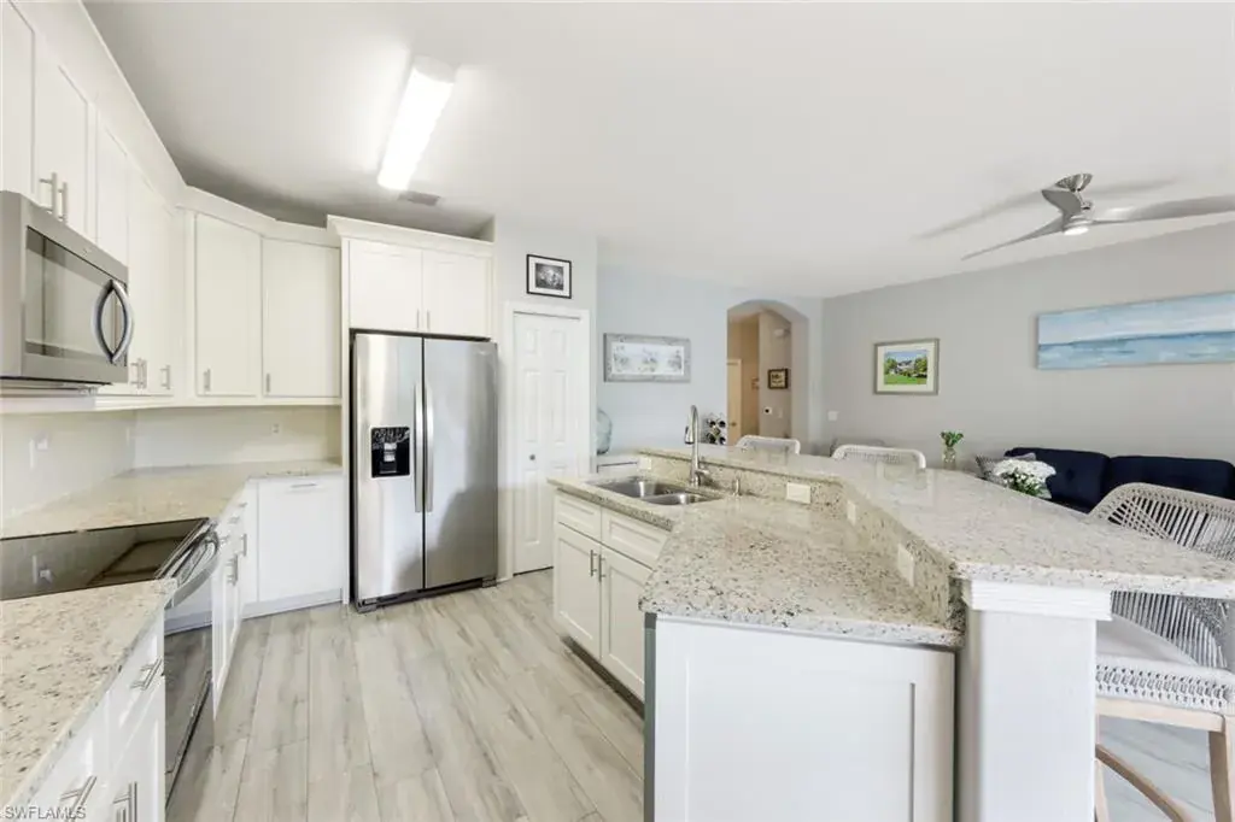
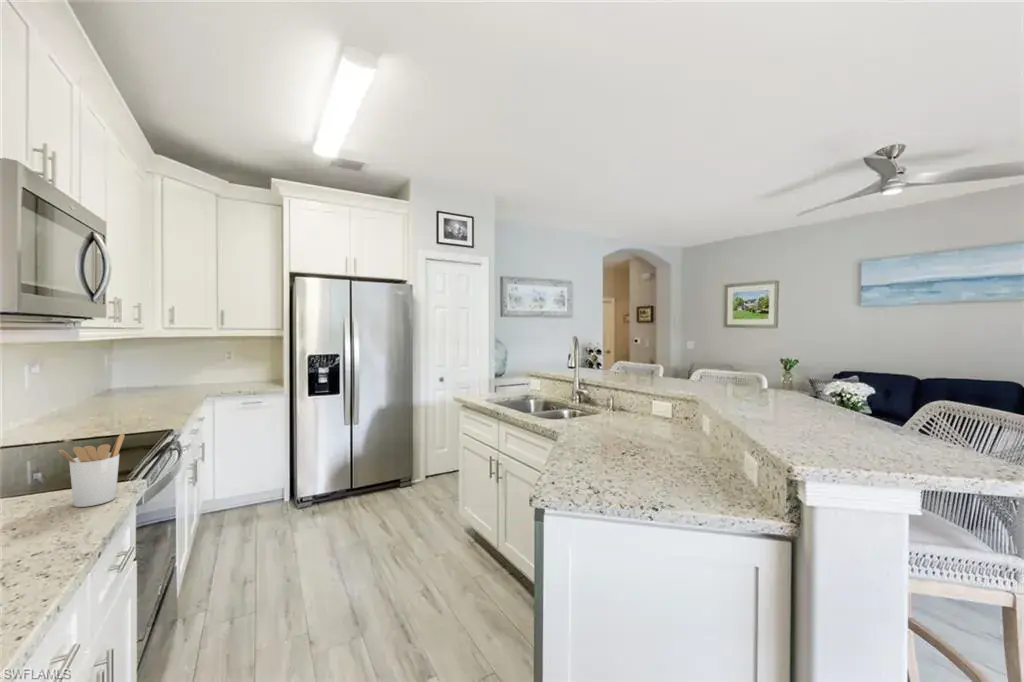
+ utensil holder (94, 470)
